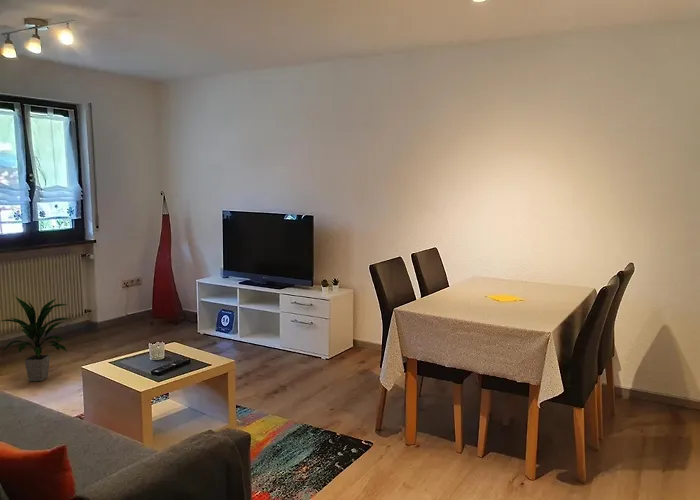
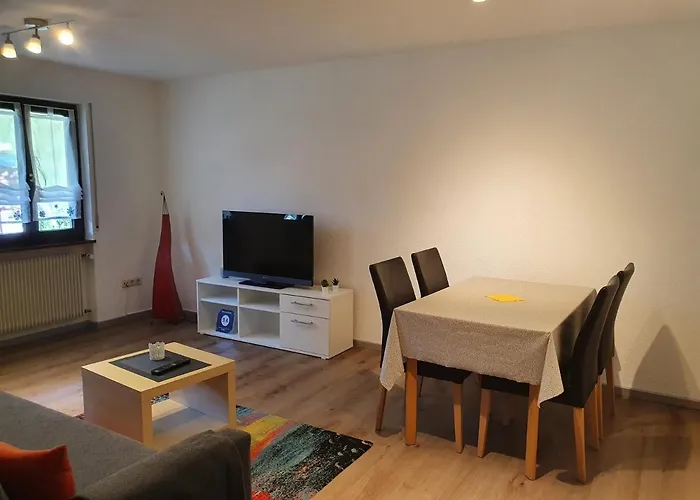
- indoor plant (39, 337)
